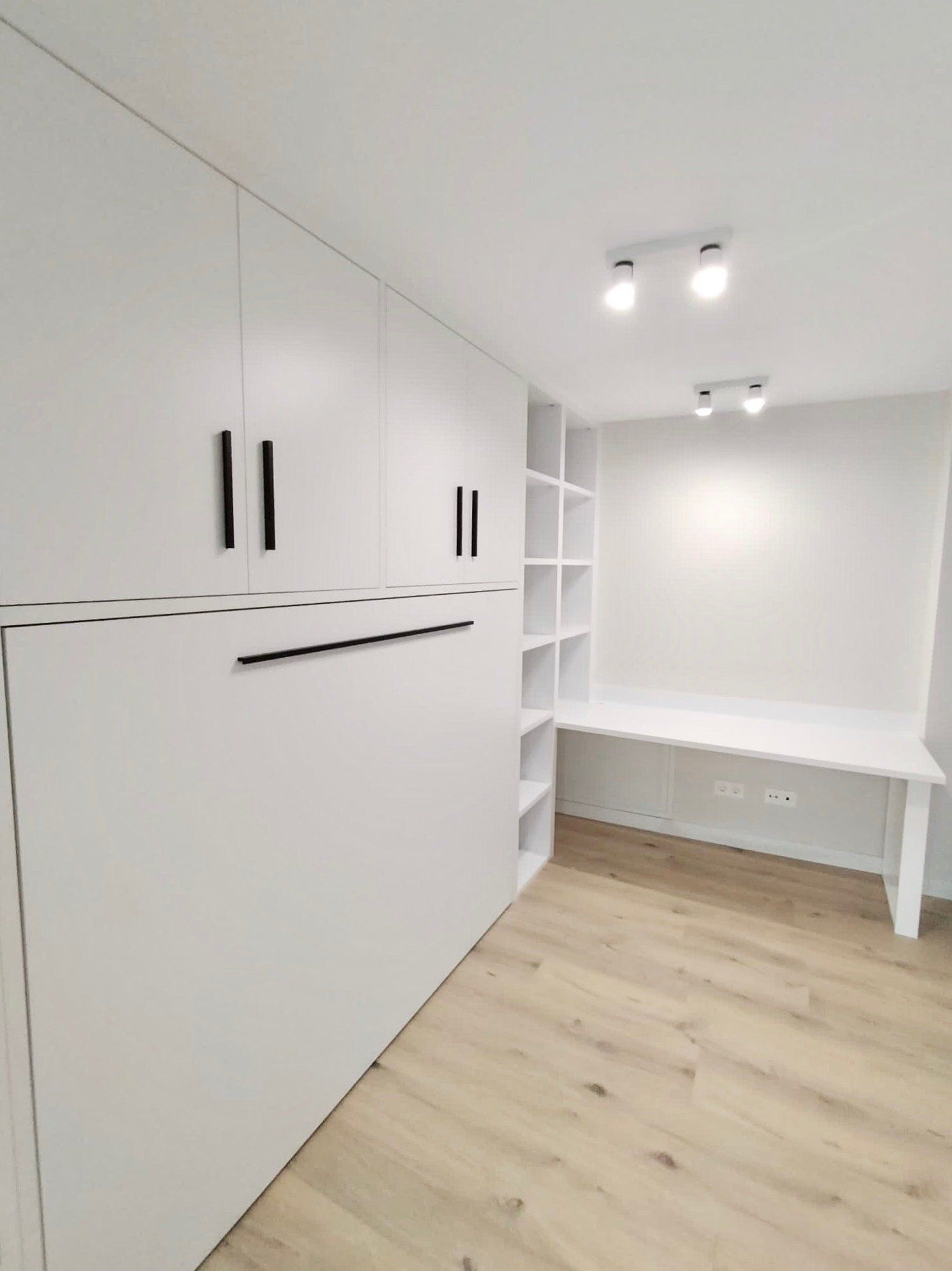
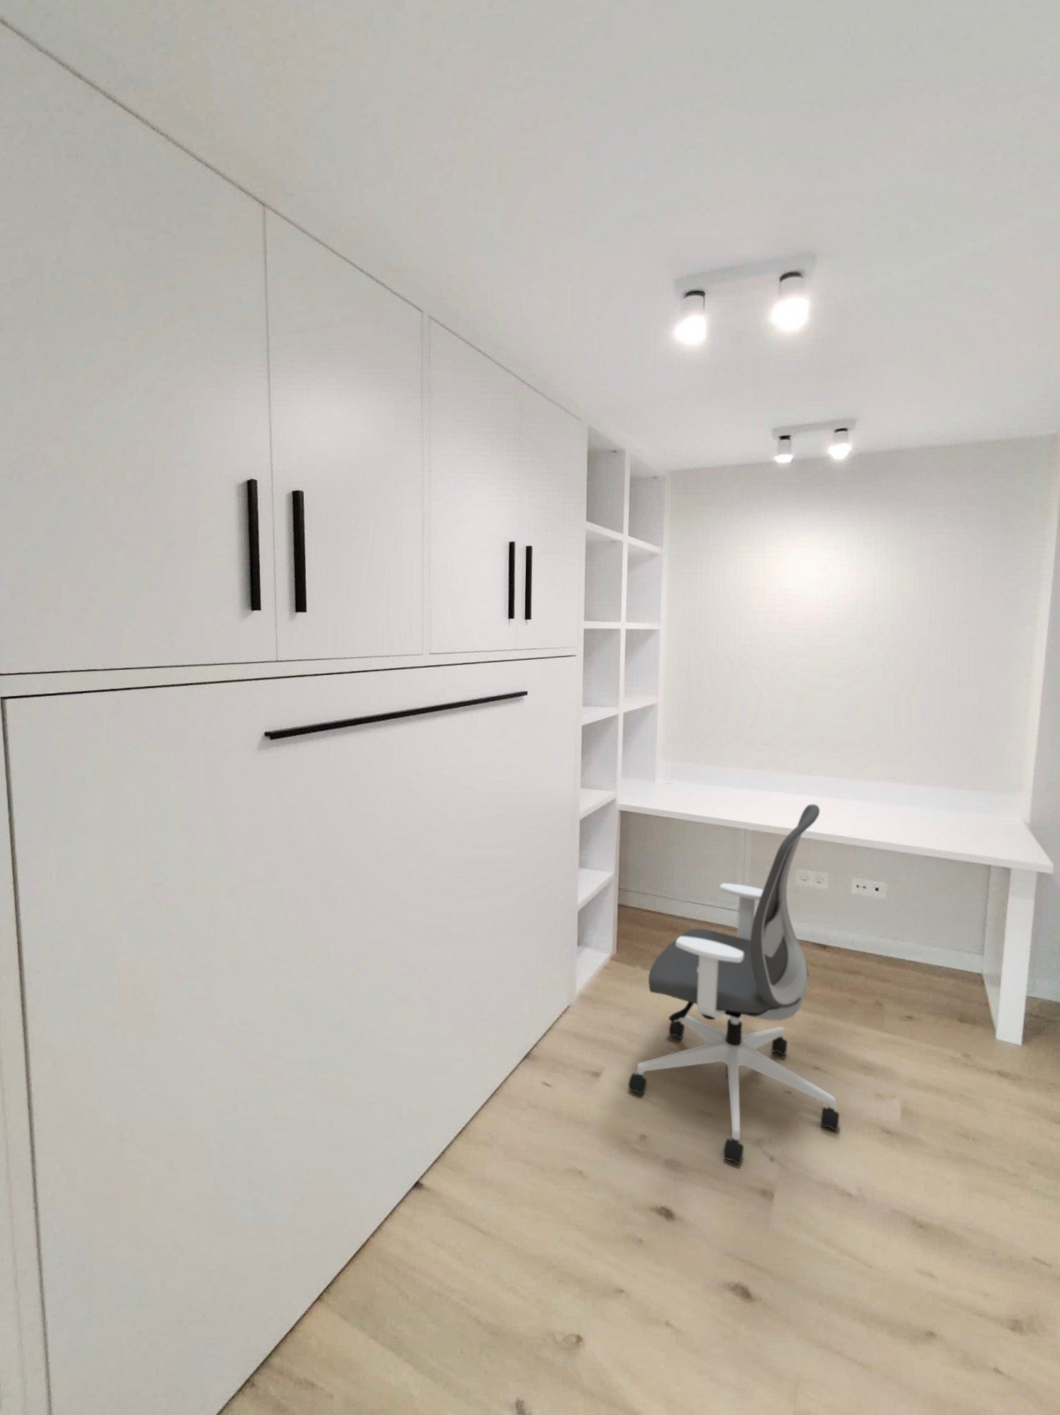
+ office chair (744, 952)
